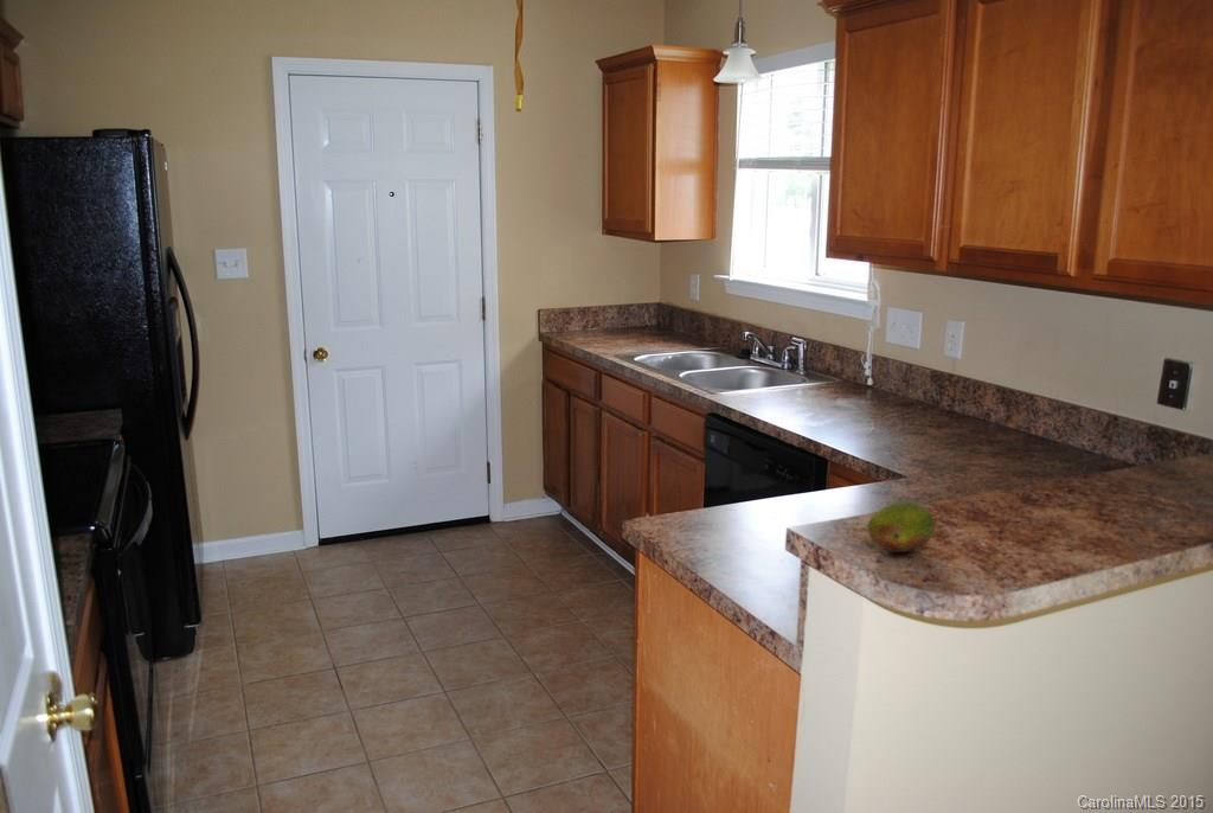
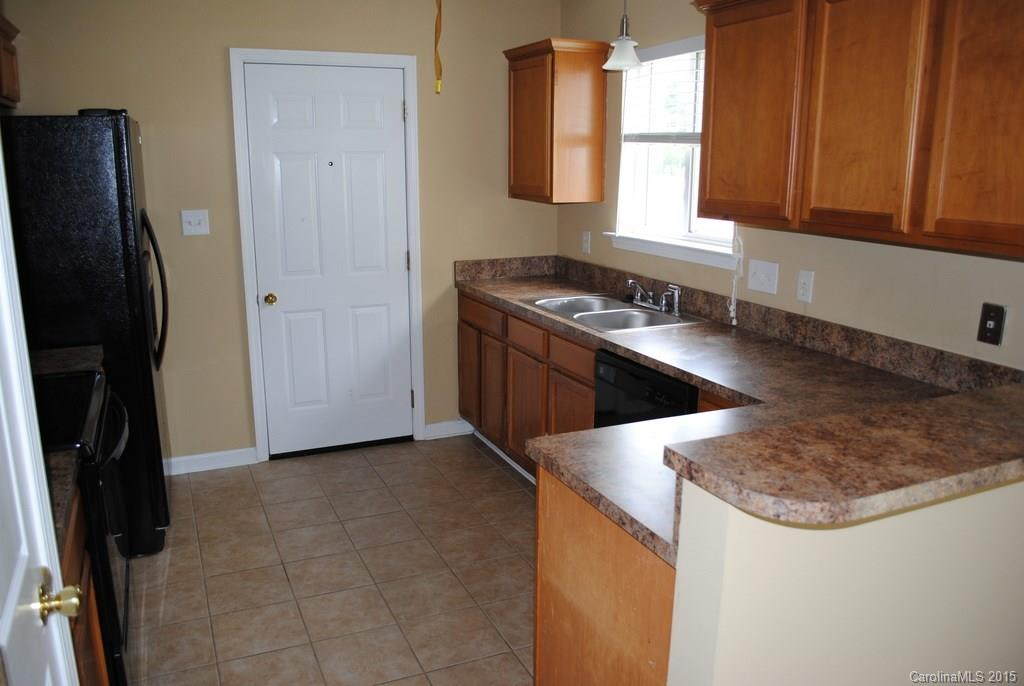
- fruit (903, 525)
